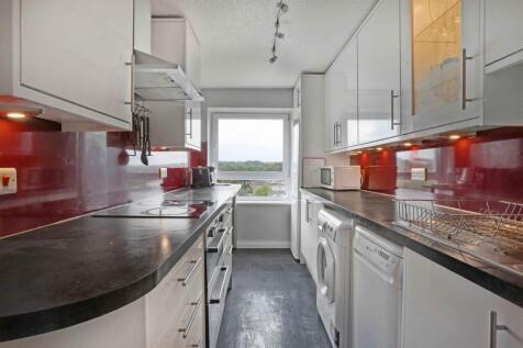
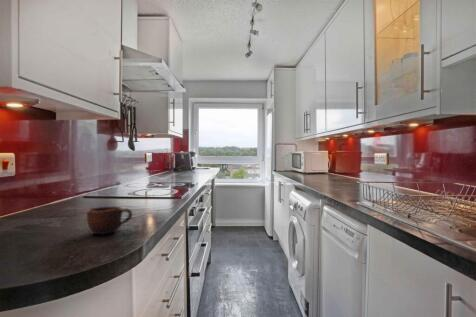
+ mug (108, 219)
